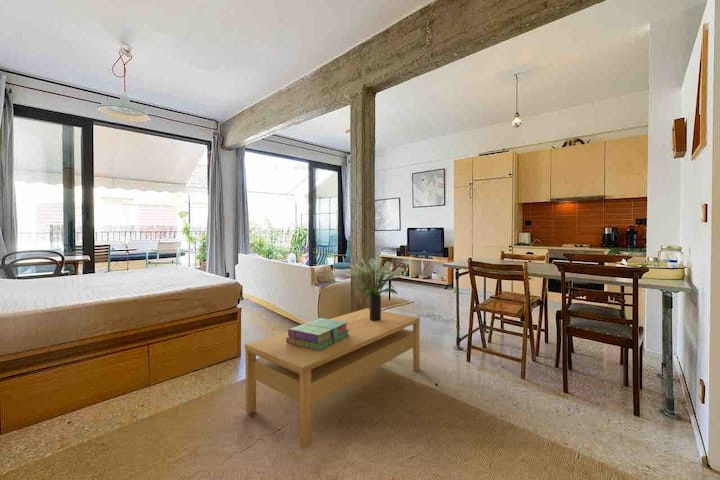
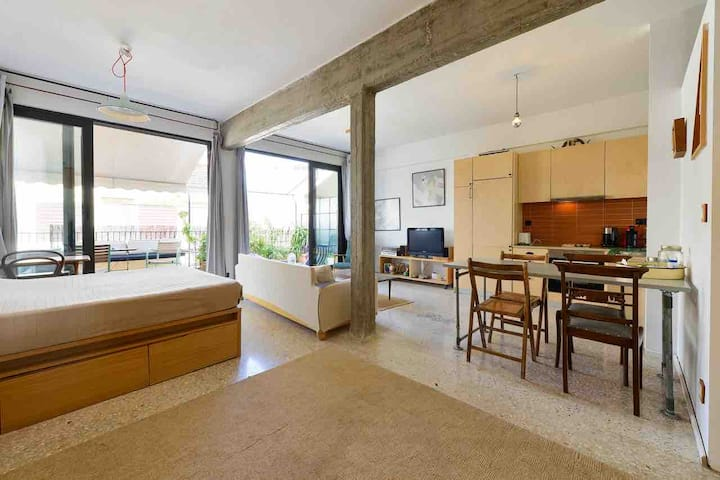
- potted plant (375, 287)
- coffee table (344, 358)
- stack of books (318, 332)
